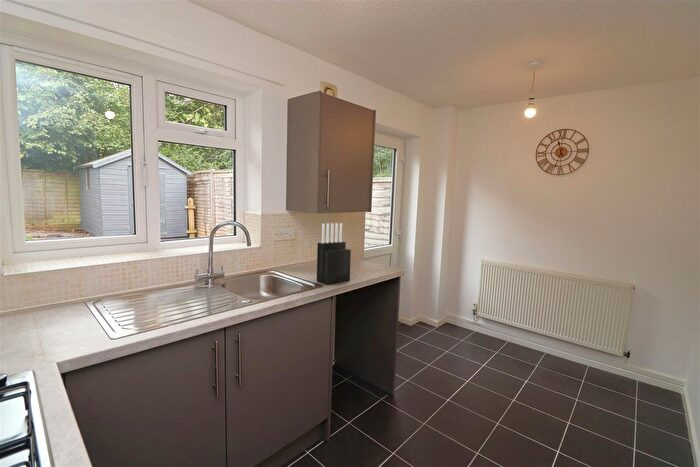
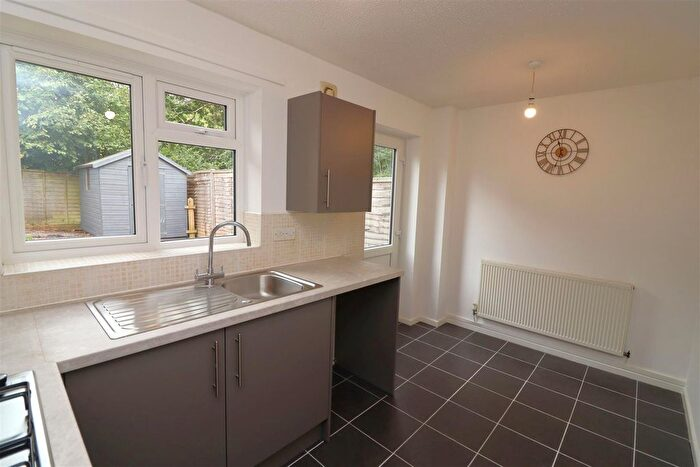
- knife block (335, 252)
